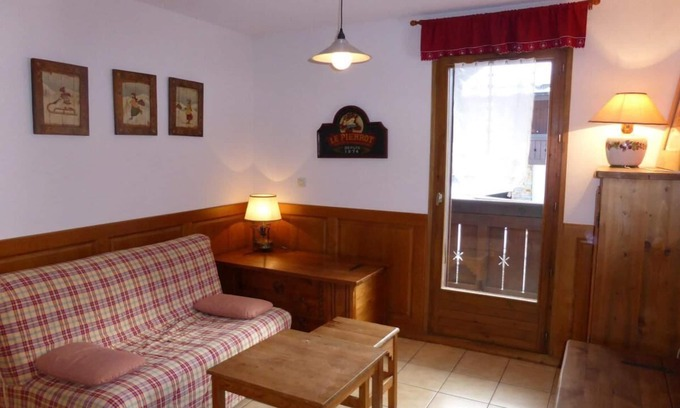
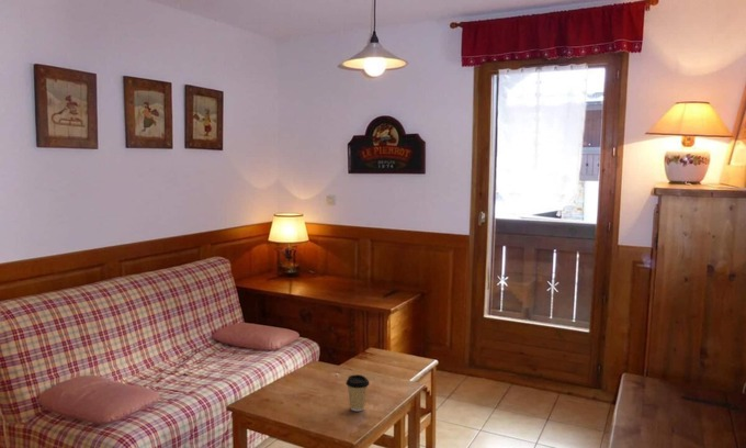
+ coffee cup (357, 393)
